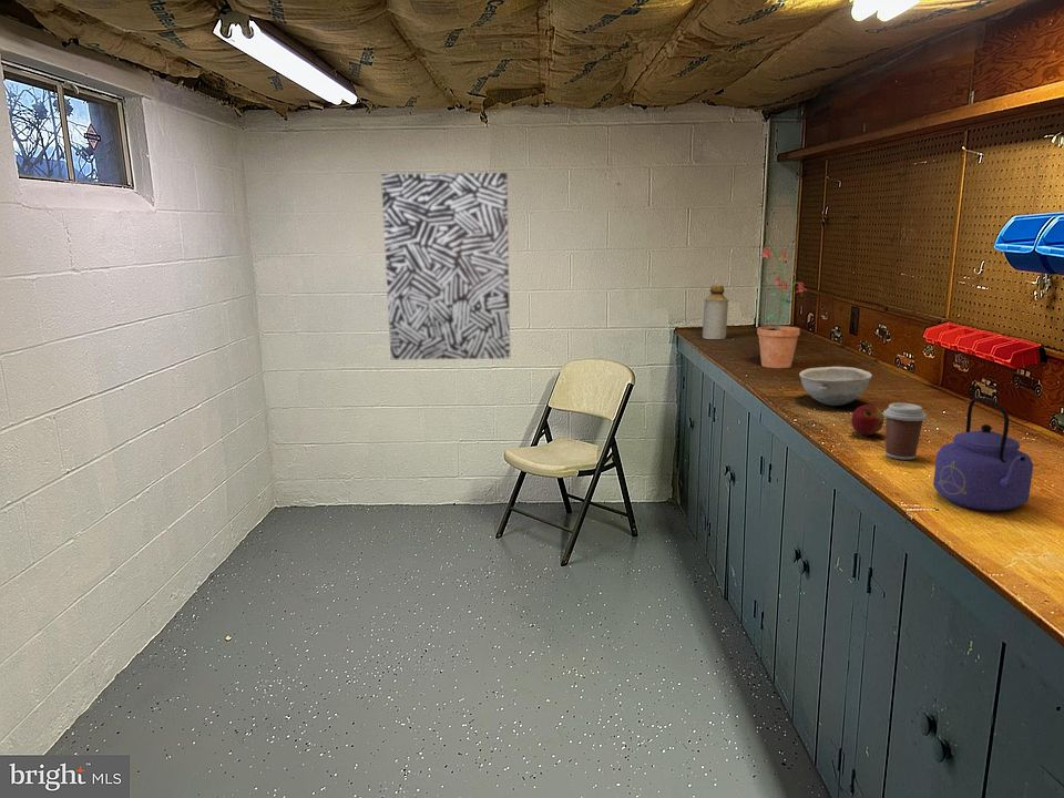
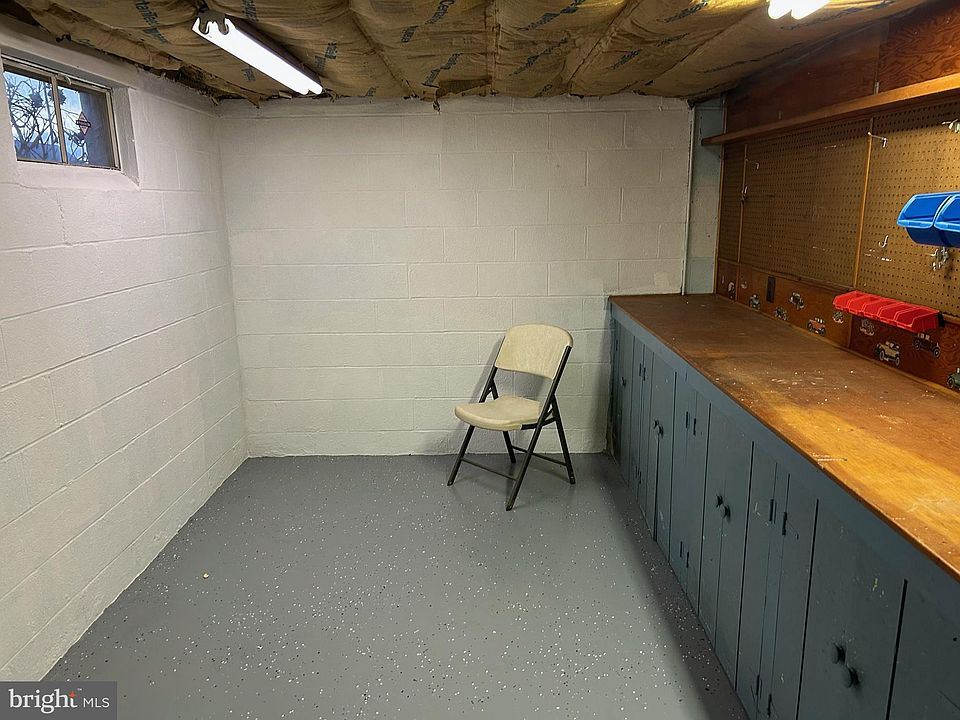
- kettle (990, 454)
- apple (867, 419)
- wall art (447, 268)
- potted plant (781, 307)
- bowl (833, 388)
- coffee cup (902, 430)
- bottle (715, 311)
